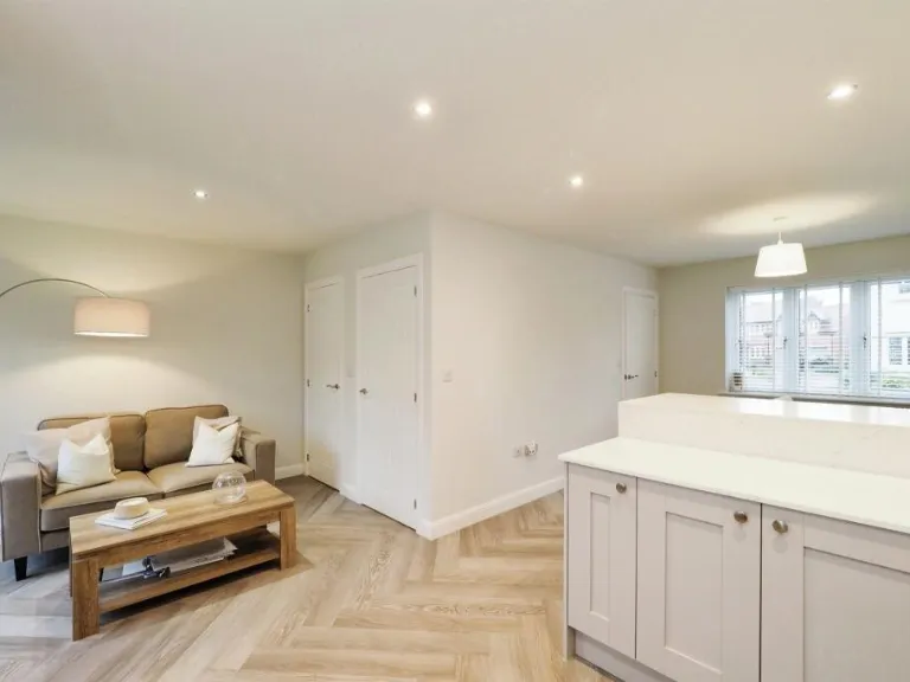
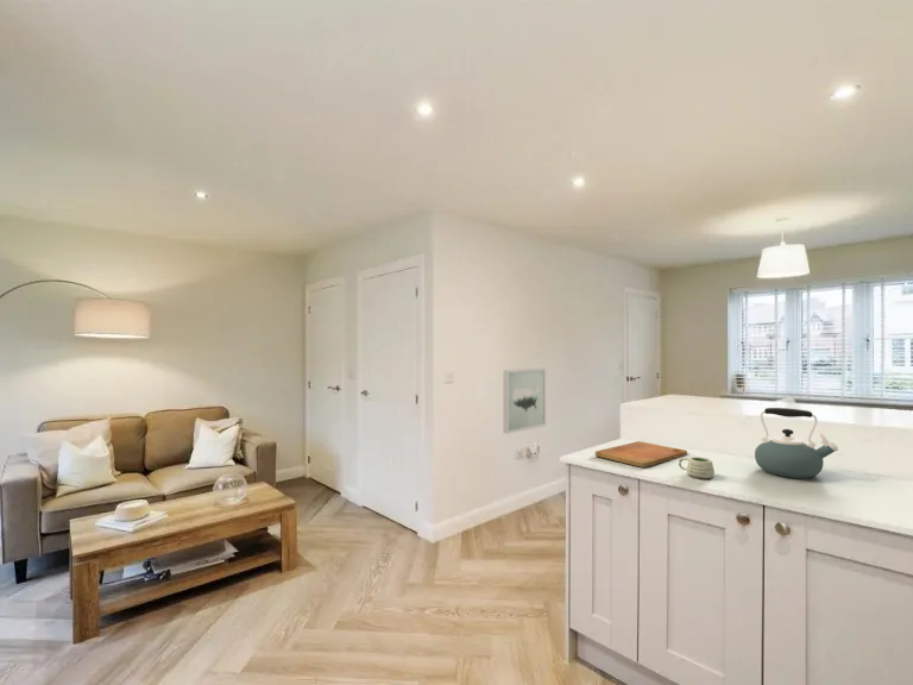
+ cutting board (641, 453)
+ wall art (525, 398)
+ mug (695, 466)
+ kettle (794, 441)
